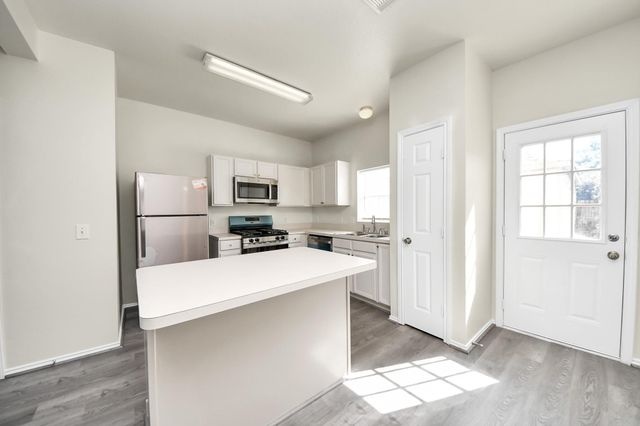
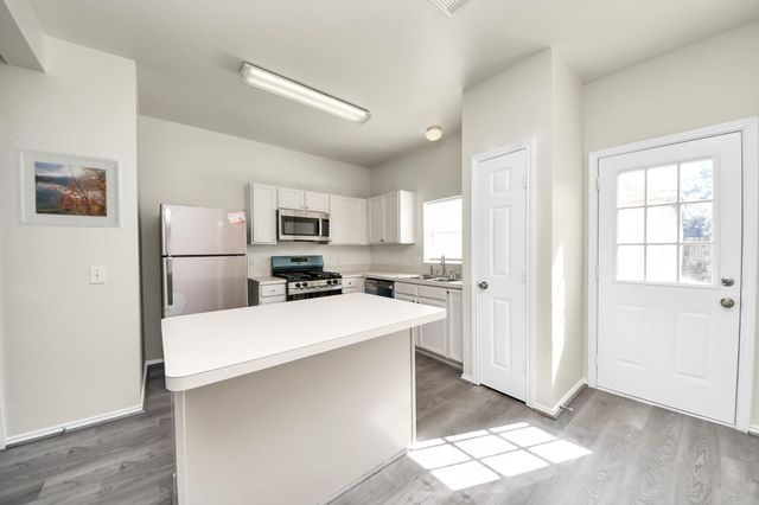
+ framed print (72, 190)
